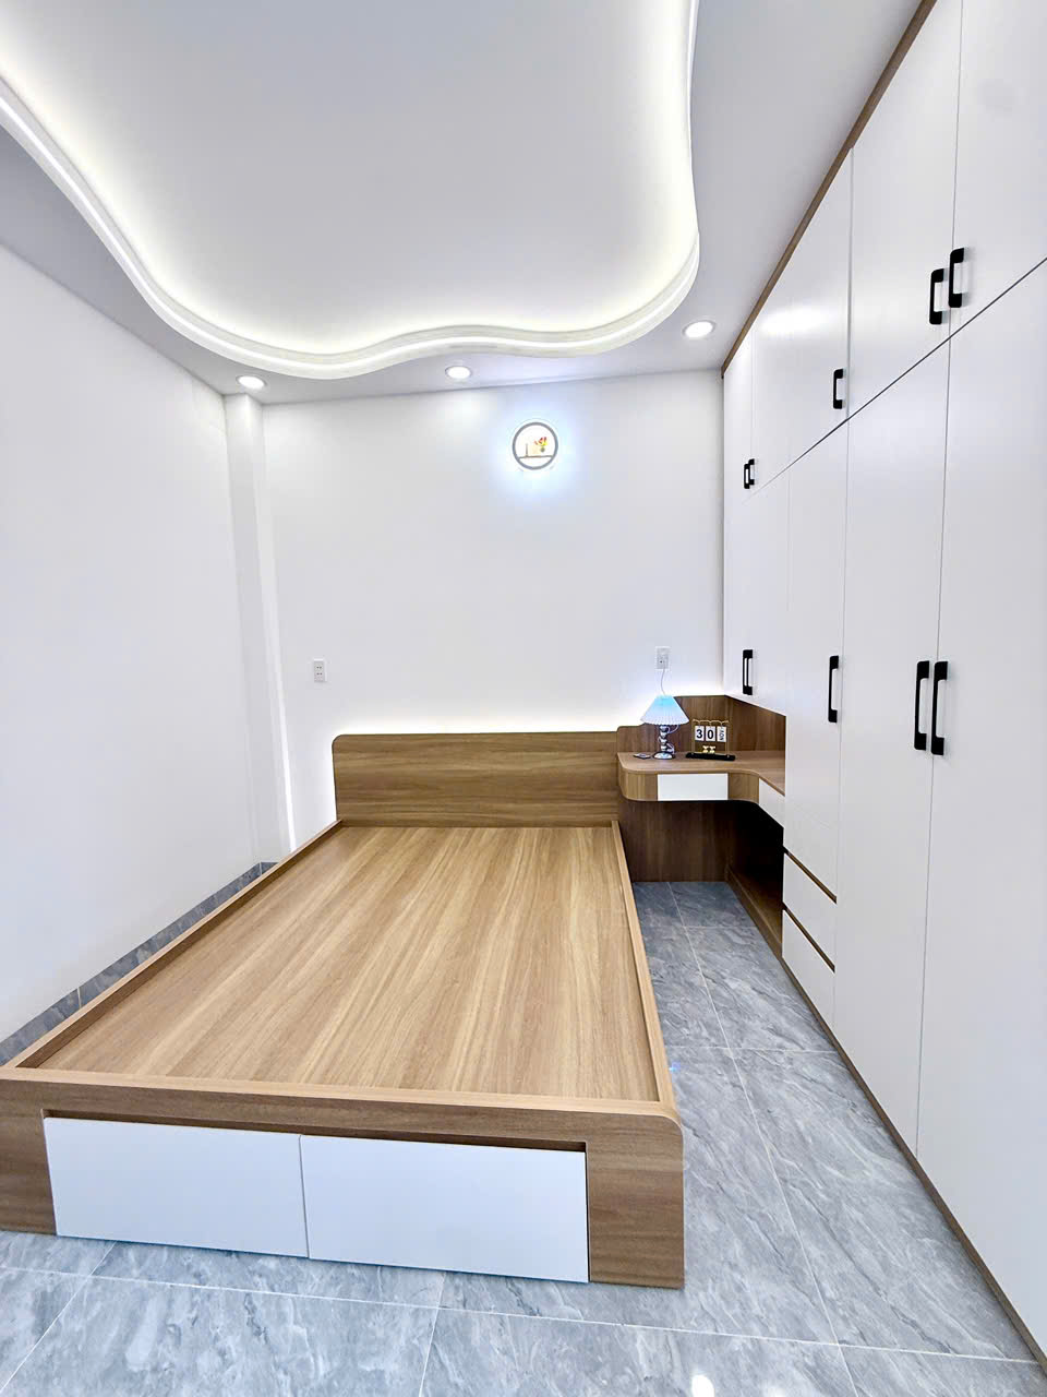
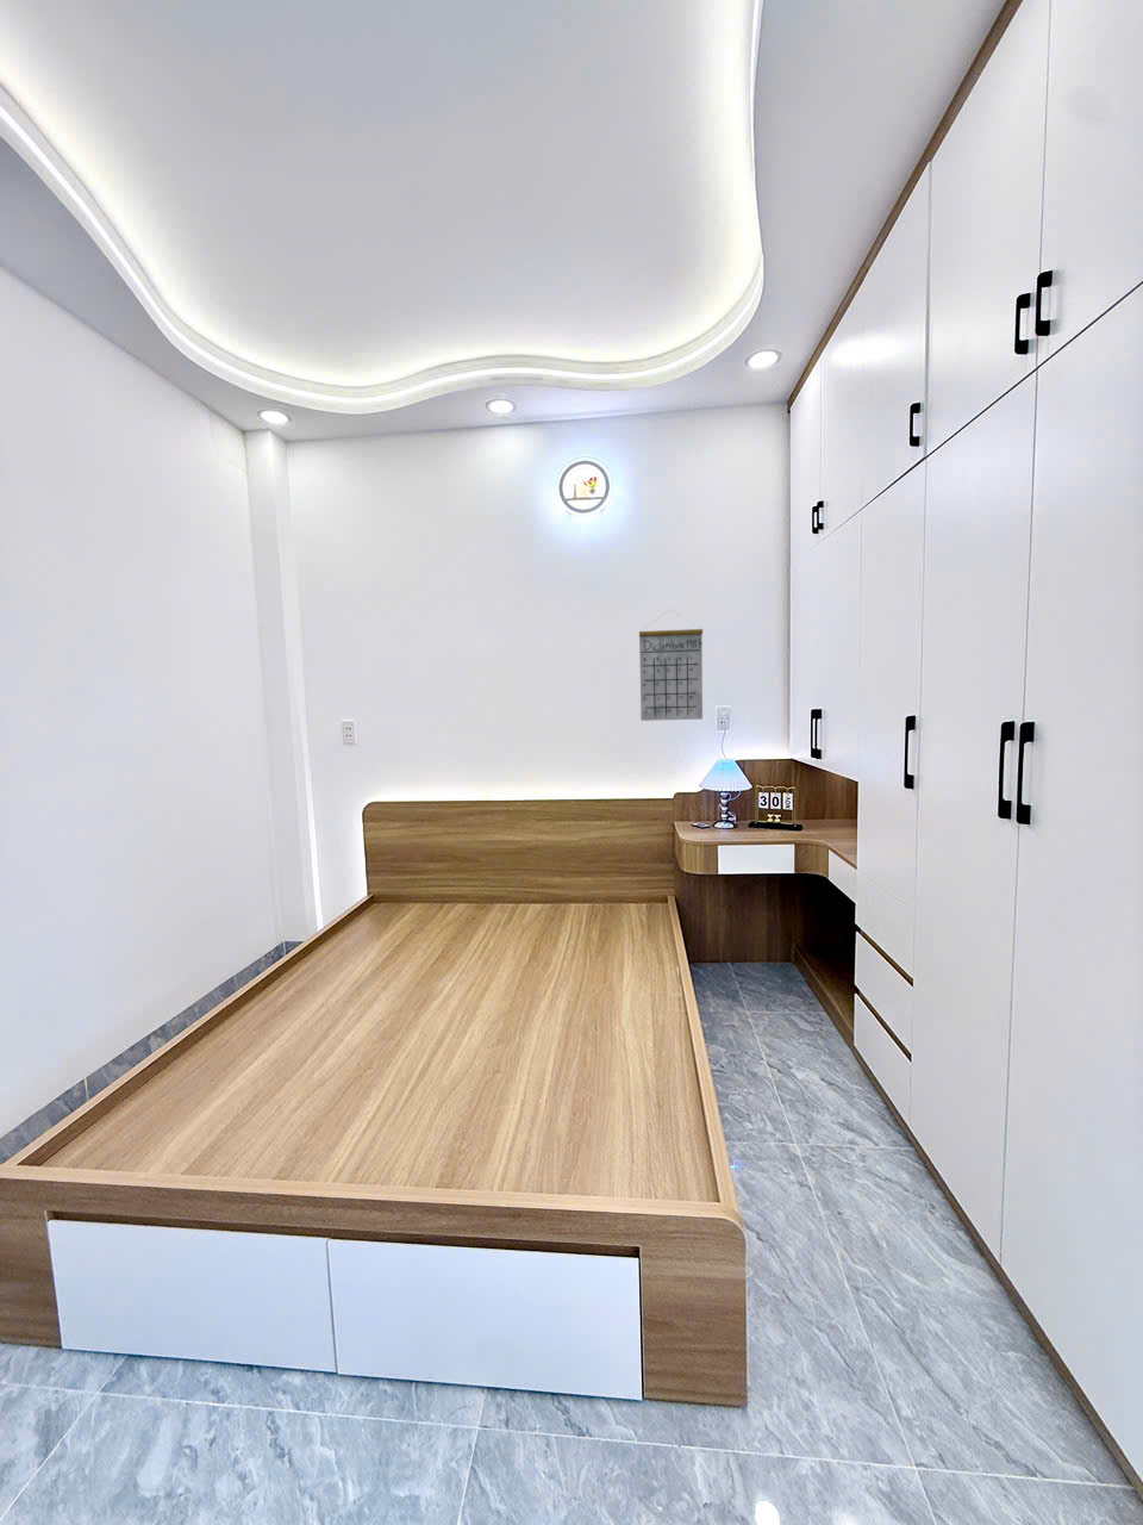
+ calendar (670, 665)
